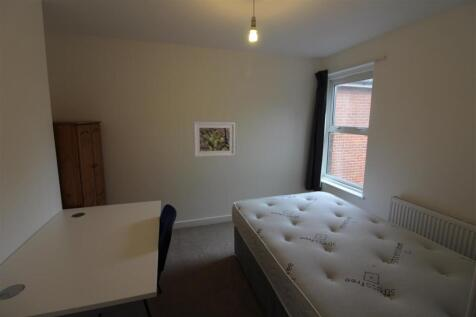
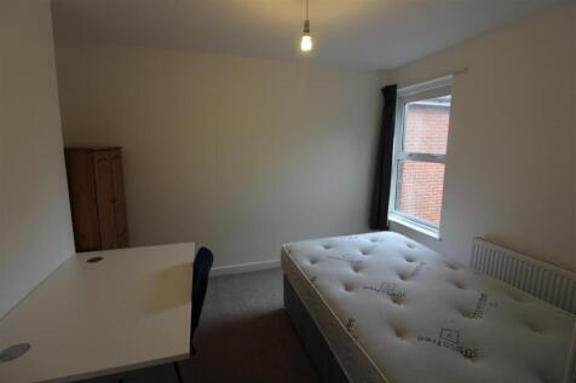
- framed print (214, 139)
